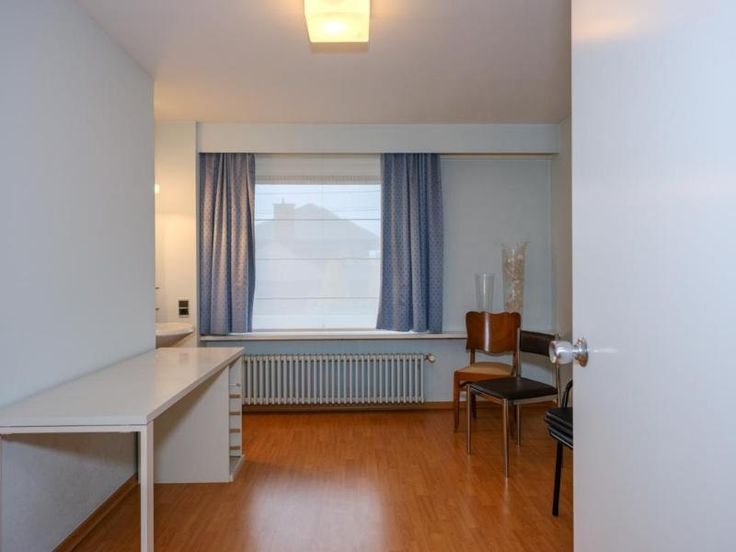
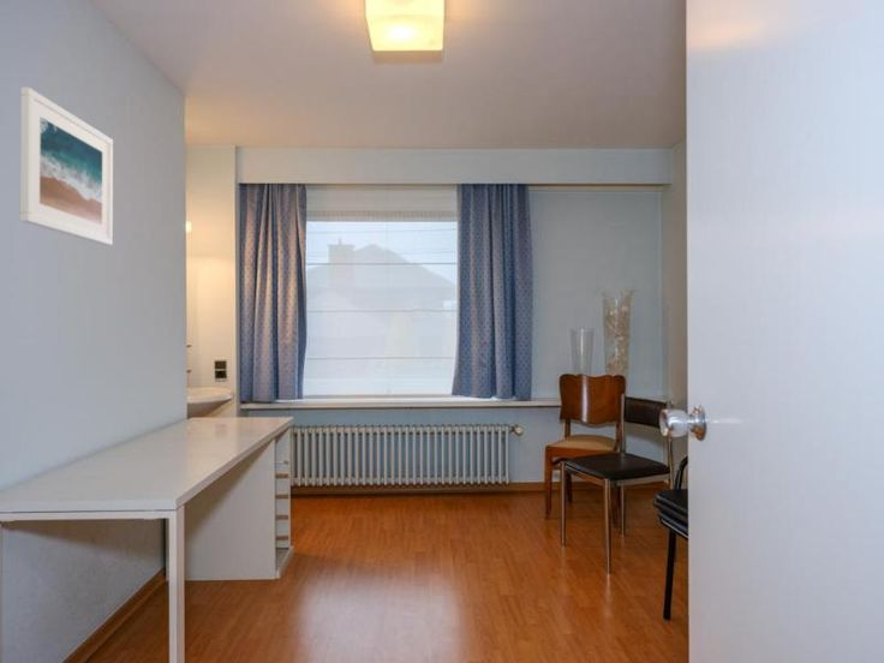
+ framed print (72, 175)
